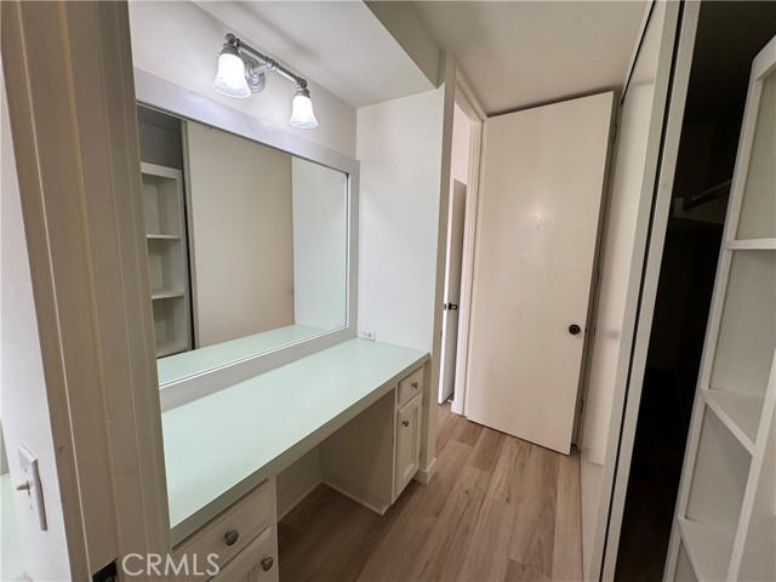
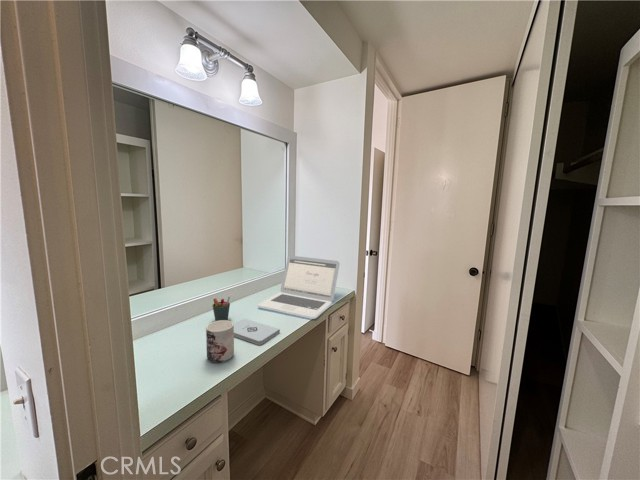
+ notepad (251, 330)
+ mug (218, 340)
+ laptop (299, 283)
+ pen holder (221, 308)
